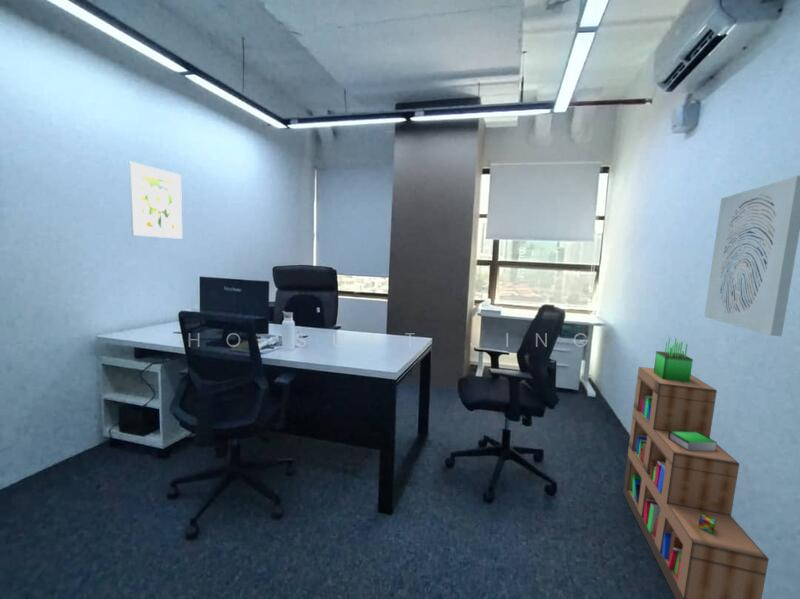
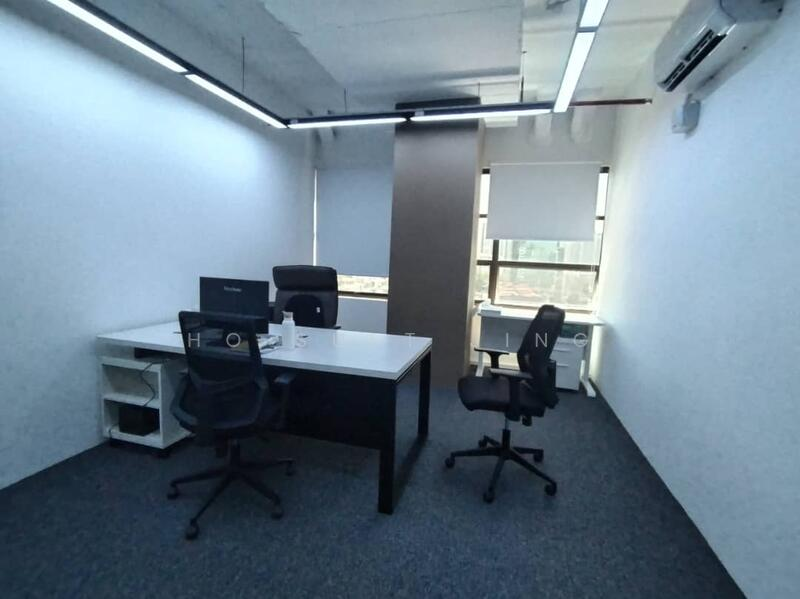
- wall art (747, 258)
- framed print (157, 203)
- bookshelf (688, 450)
